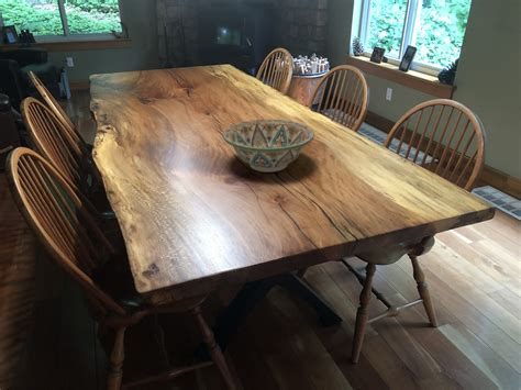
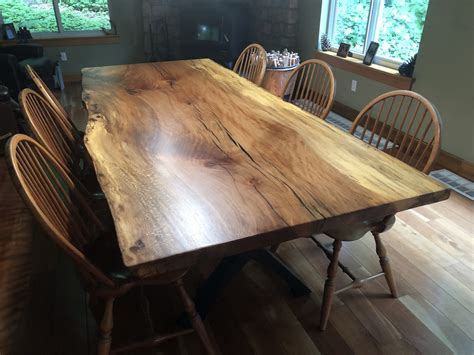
- decorative bowl (267, 148)
